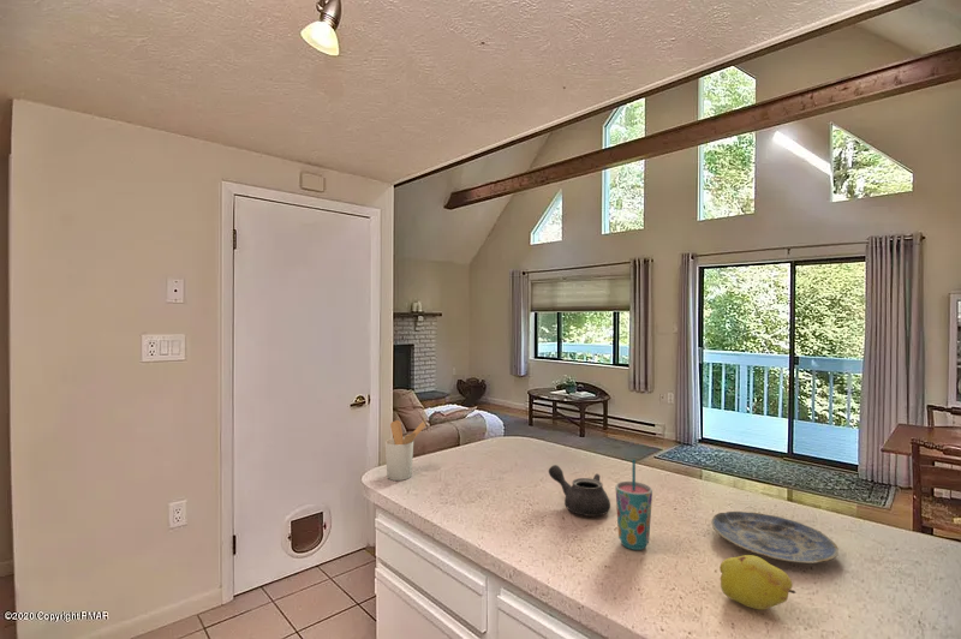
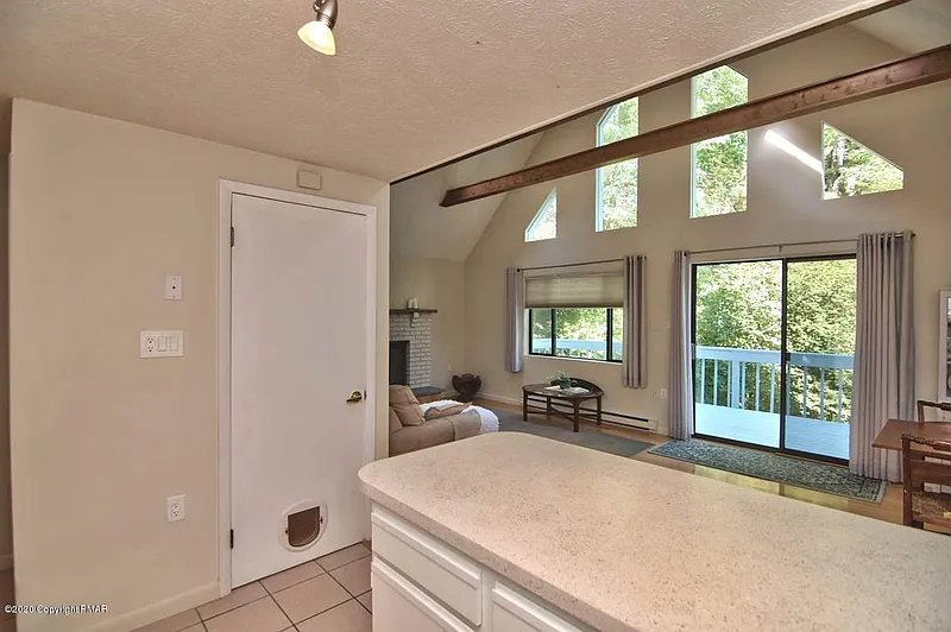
- cup (633, 501)
- utensil holder (406, 448)
- fruit (756, 581)
- plate (770, 537)
- teapot (578, 488)
